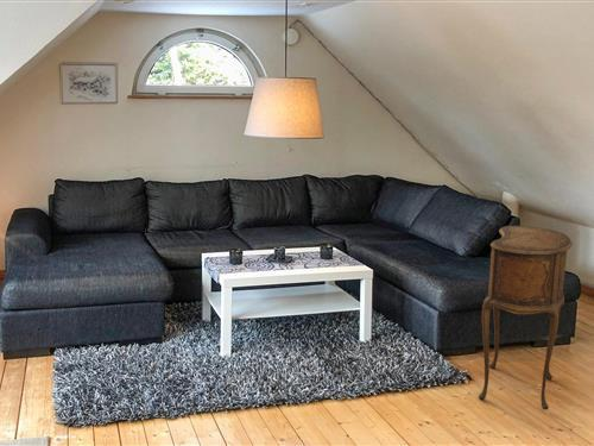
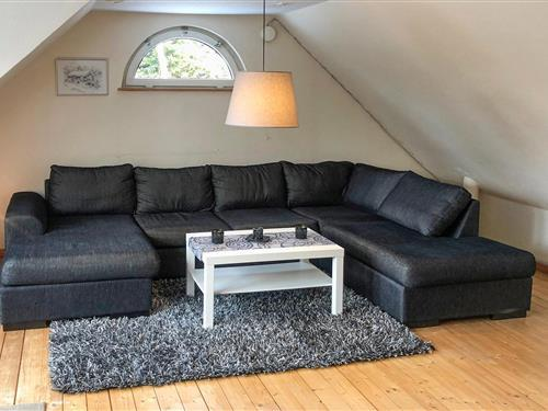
- side table (525, 313)
